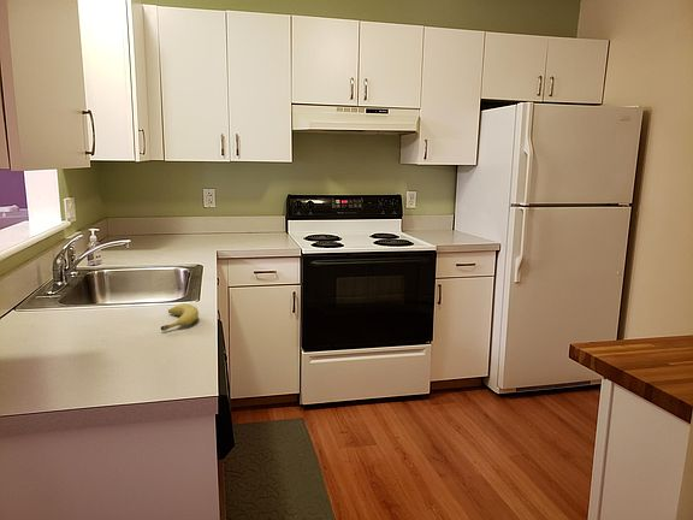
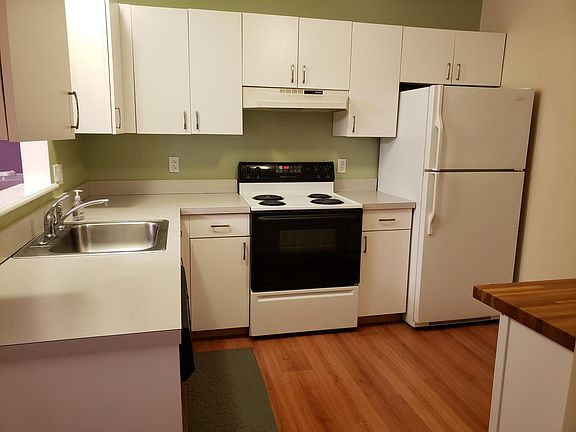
- fruit (180, 314)
